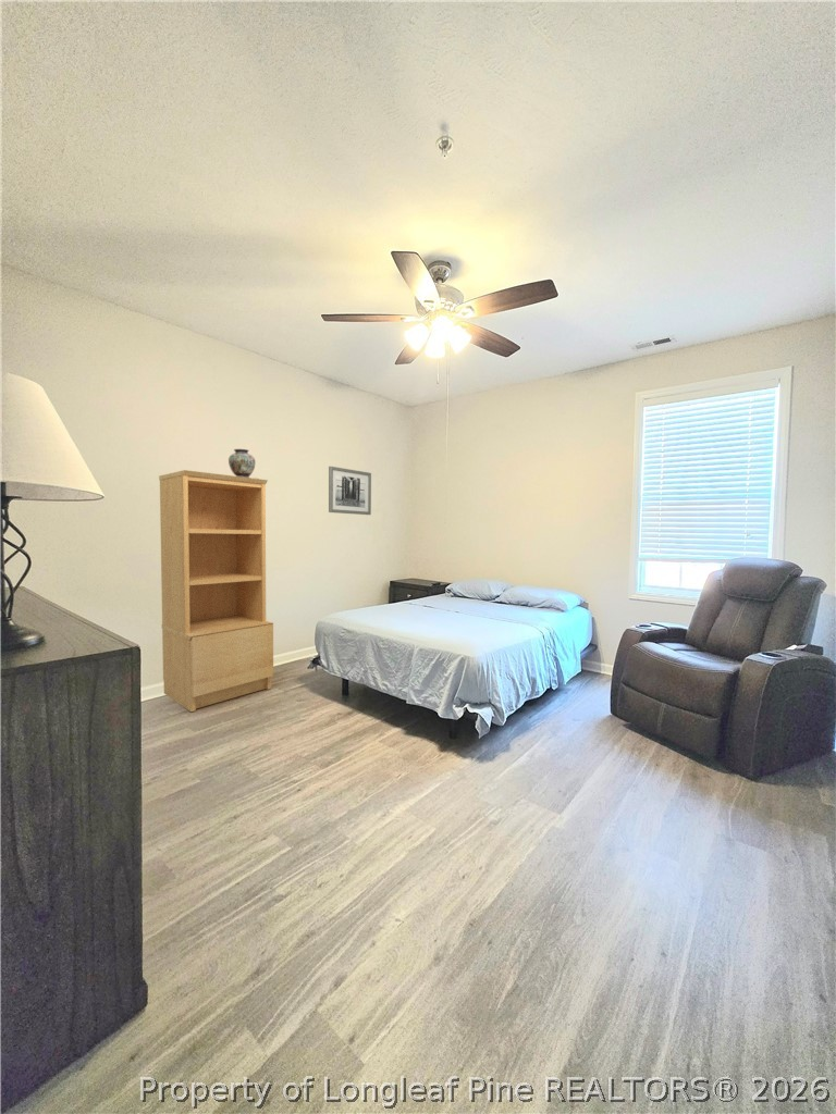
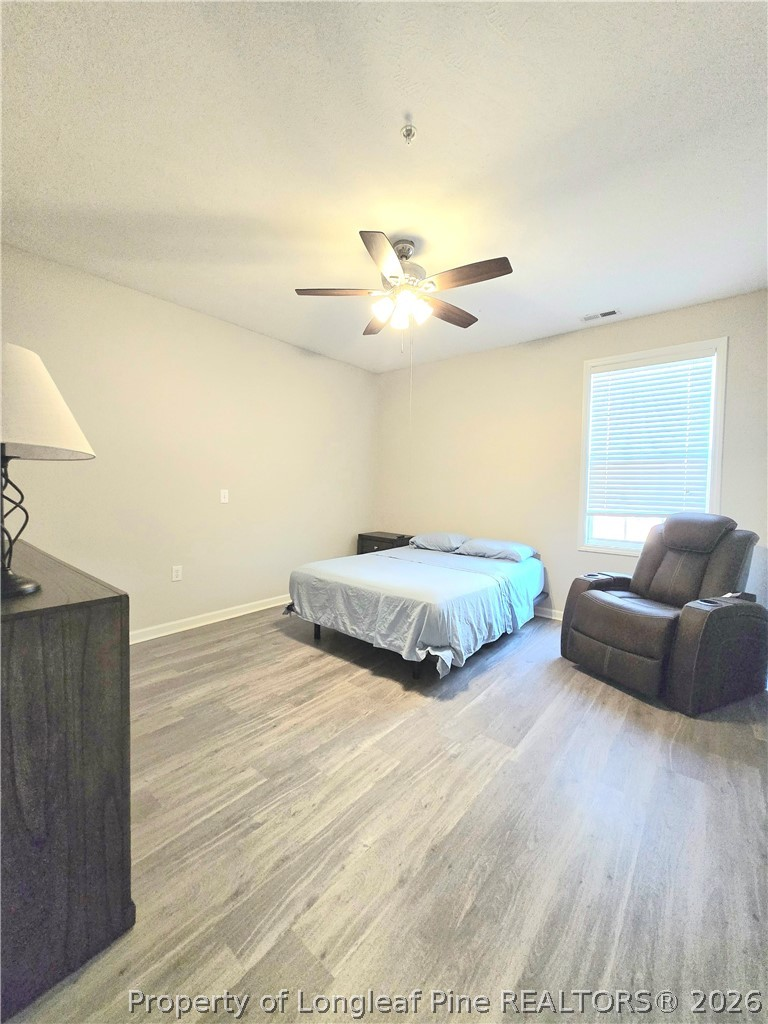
- wall art (351, 492)
- decorative vase (241, 463)
- bookcase (218, 585)
